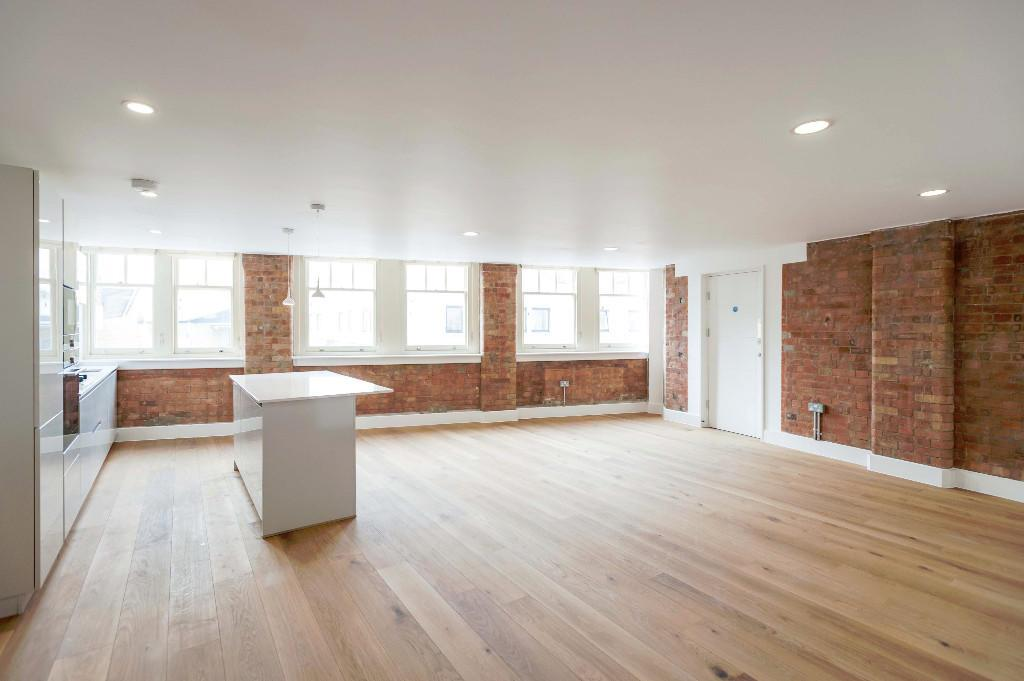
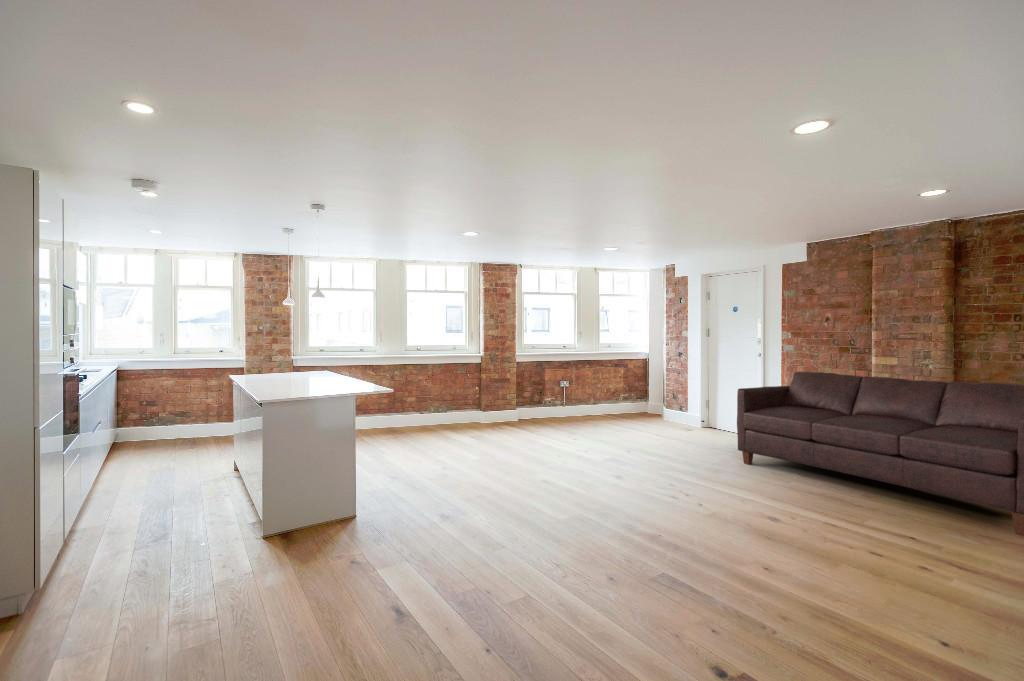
+ sofa (880, 432)
